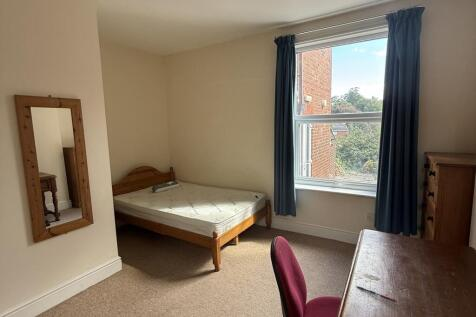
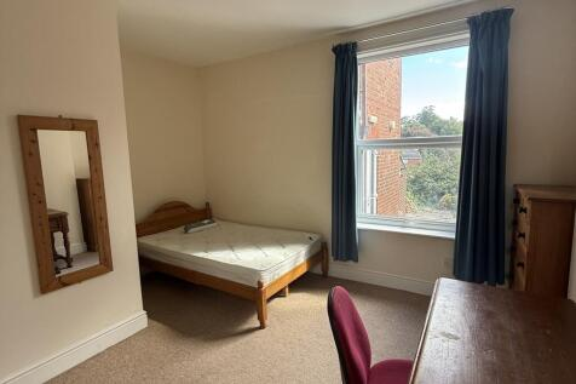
- pen (375, 293)
